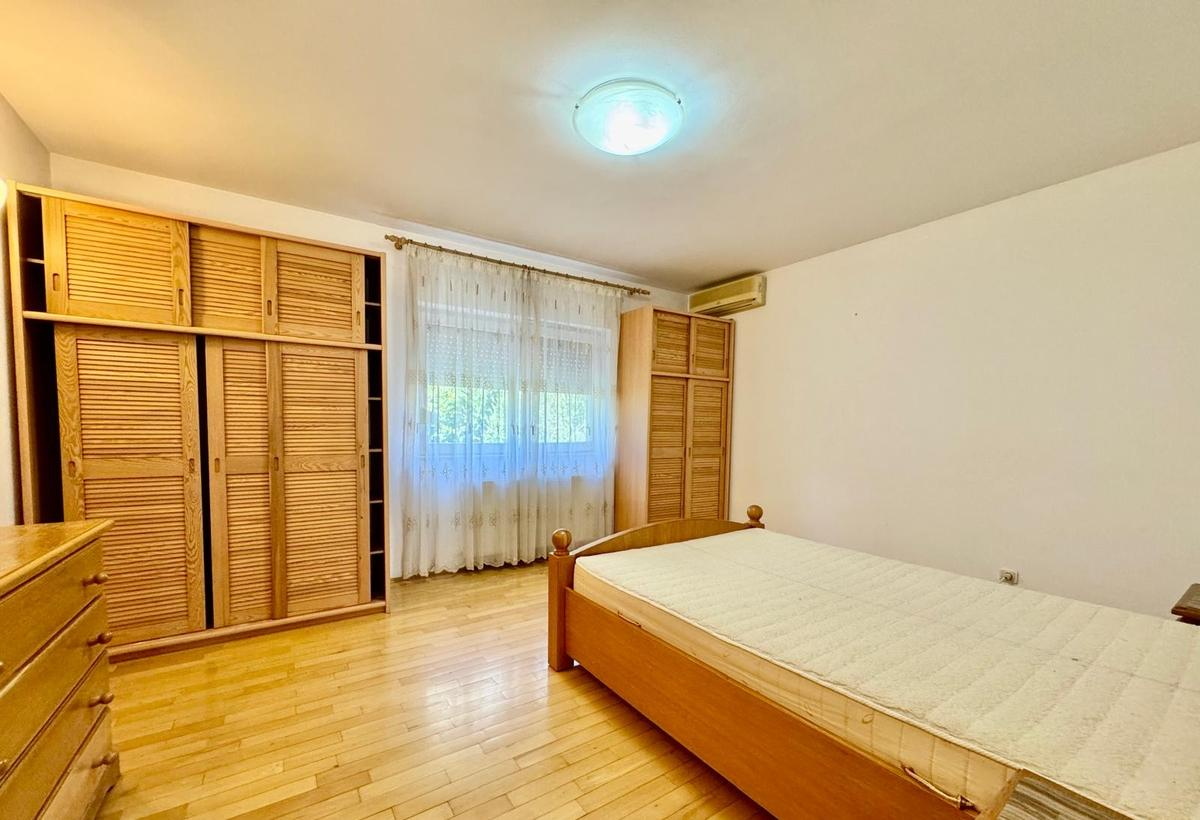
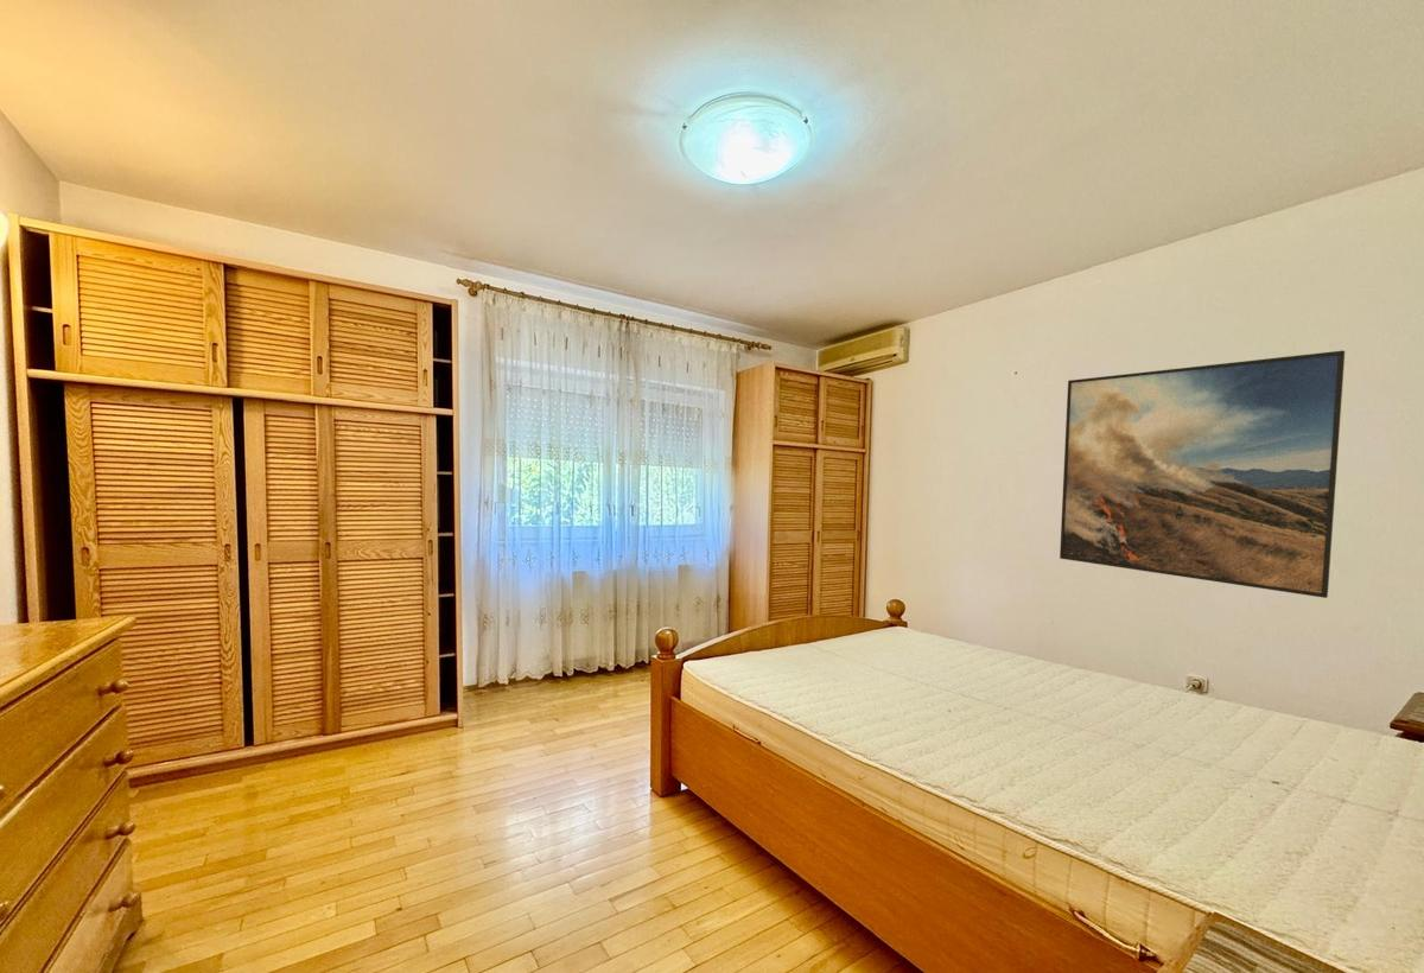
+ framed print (1177, 472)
